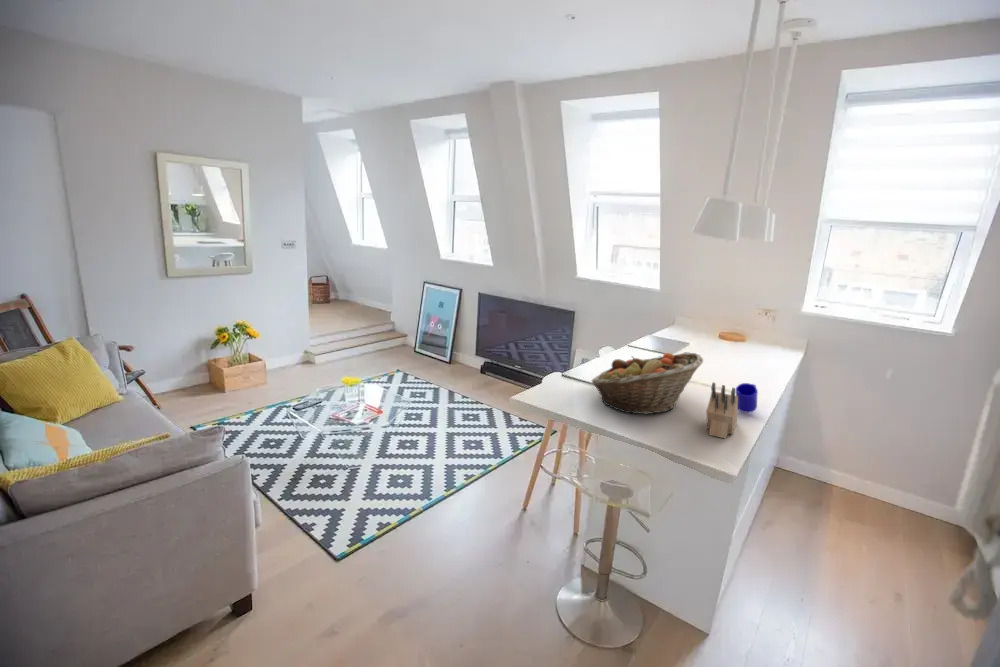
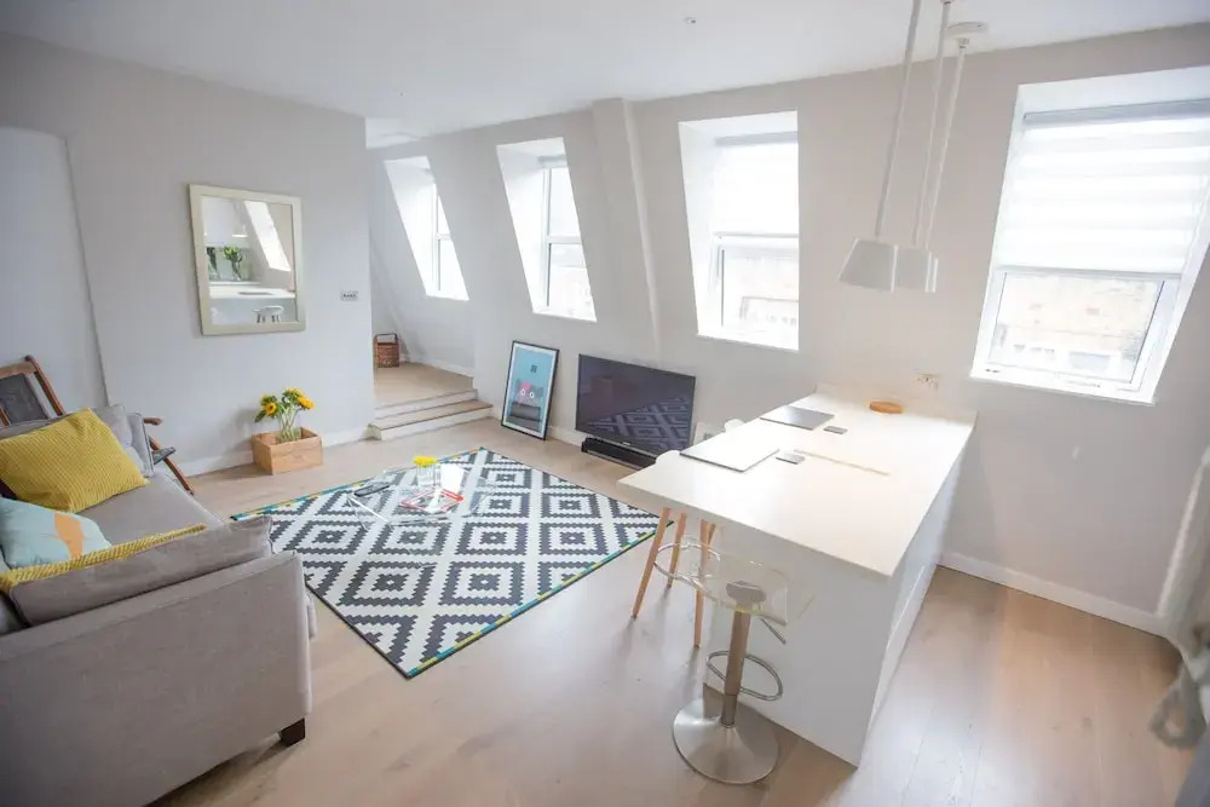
- fruit basket (646, 377)
- mug (746, 397)
- knife block (723, 405)
